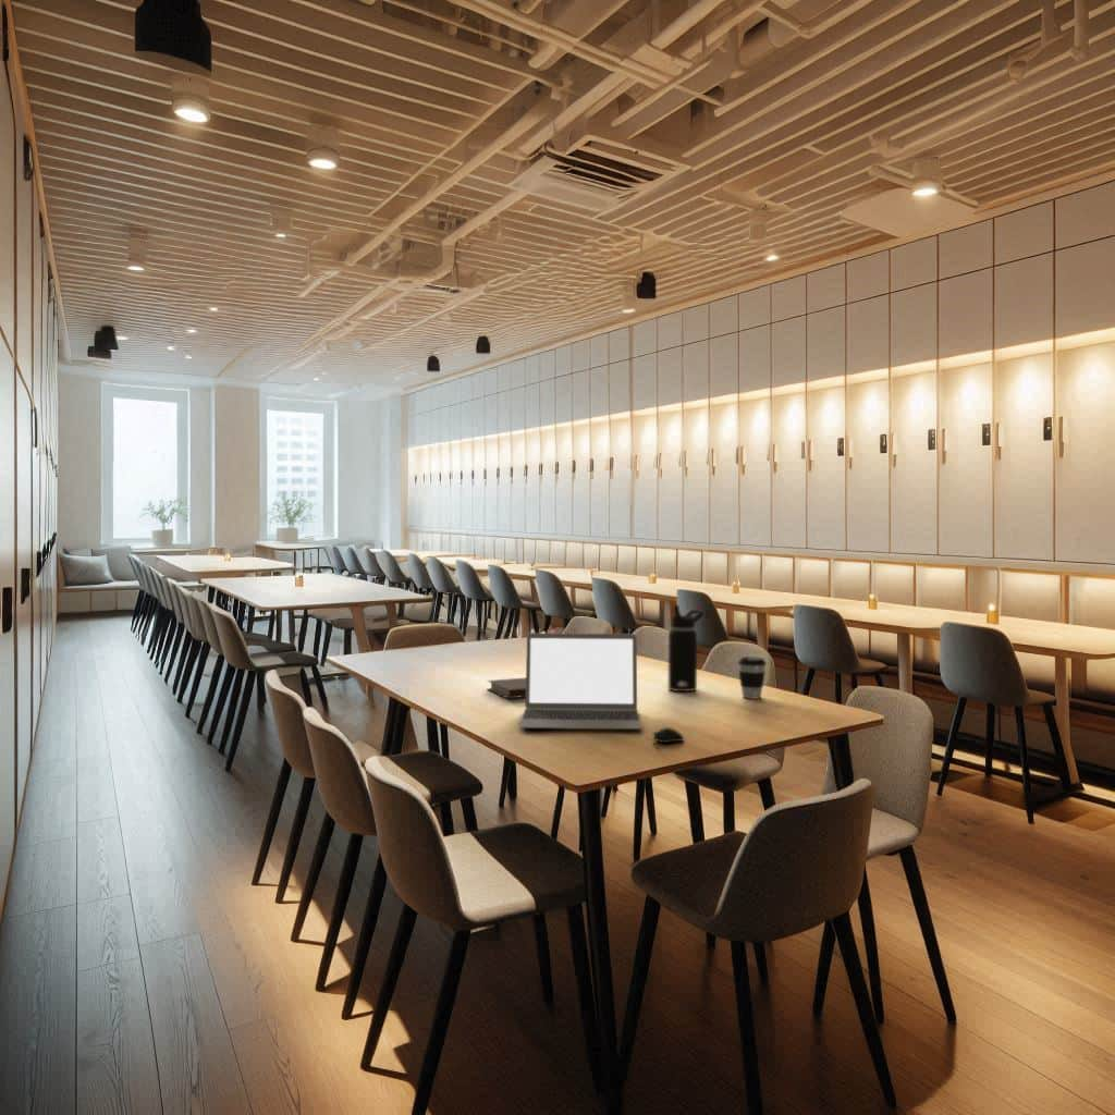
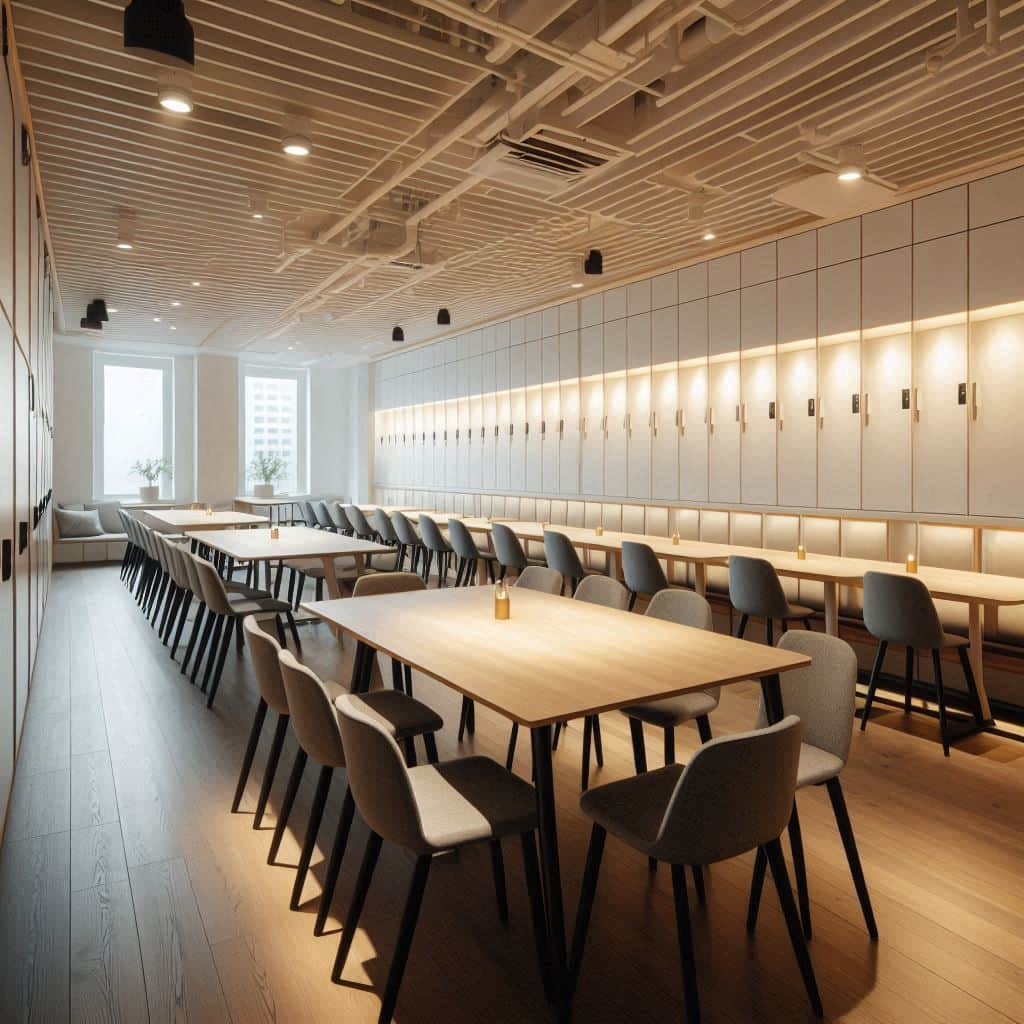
- notebook (525, 686)
- coffee cup (751, 677)
- computer mouse (664, 736)
- water bottle (685, 646)
- laptop (580, 678)
